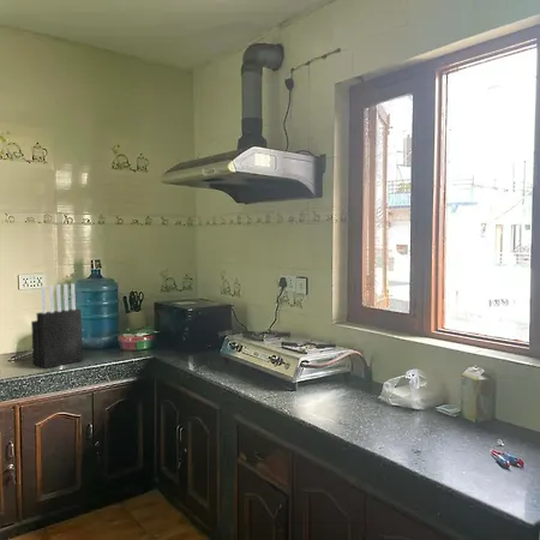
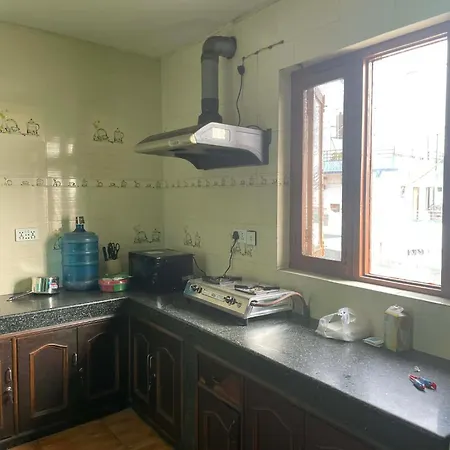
- knife block (55, 323)
